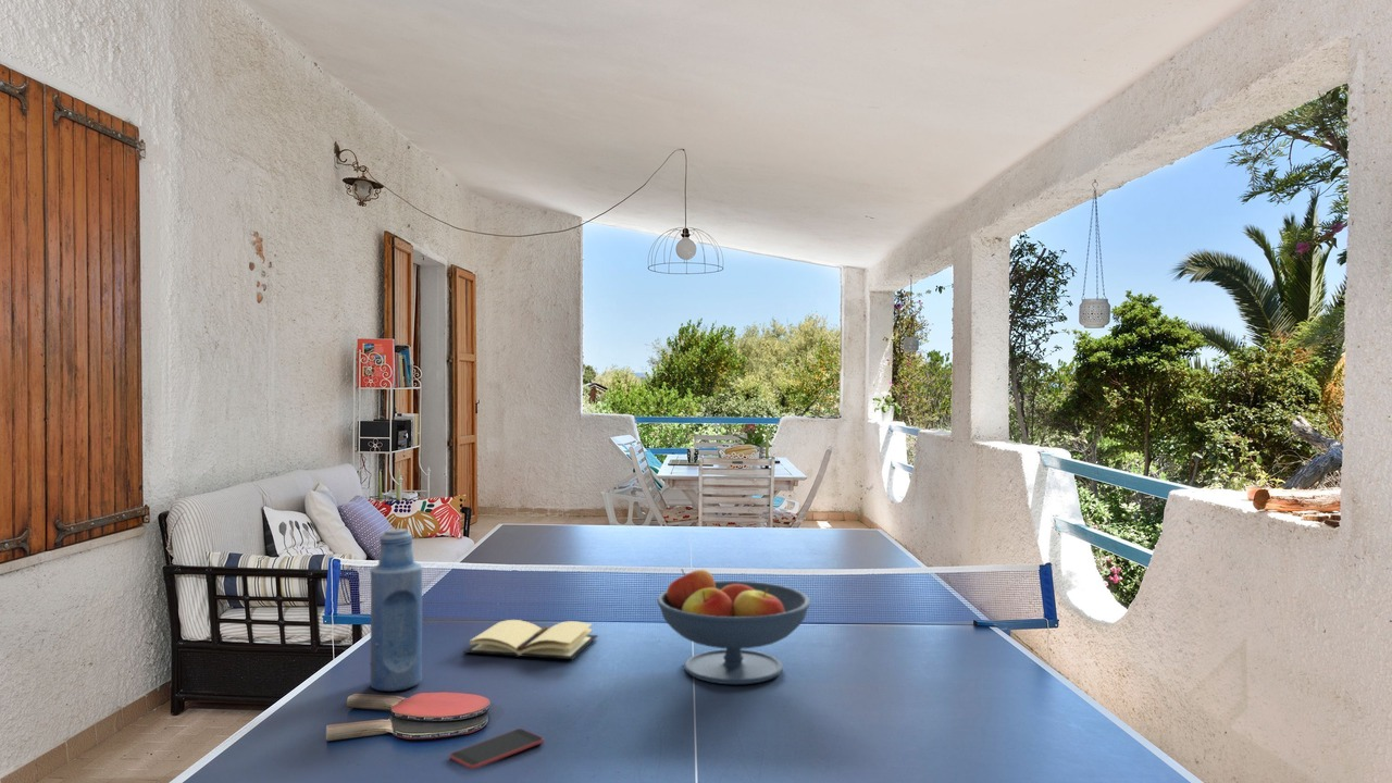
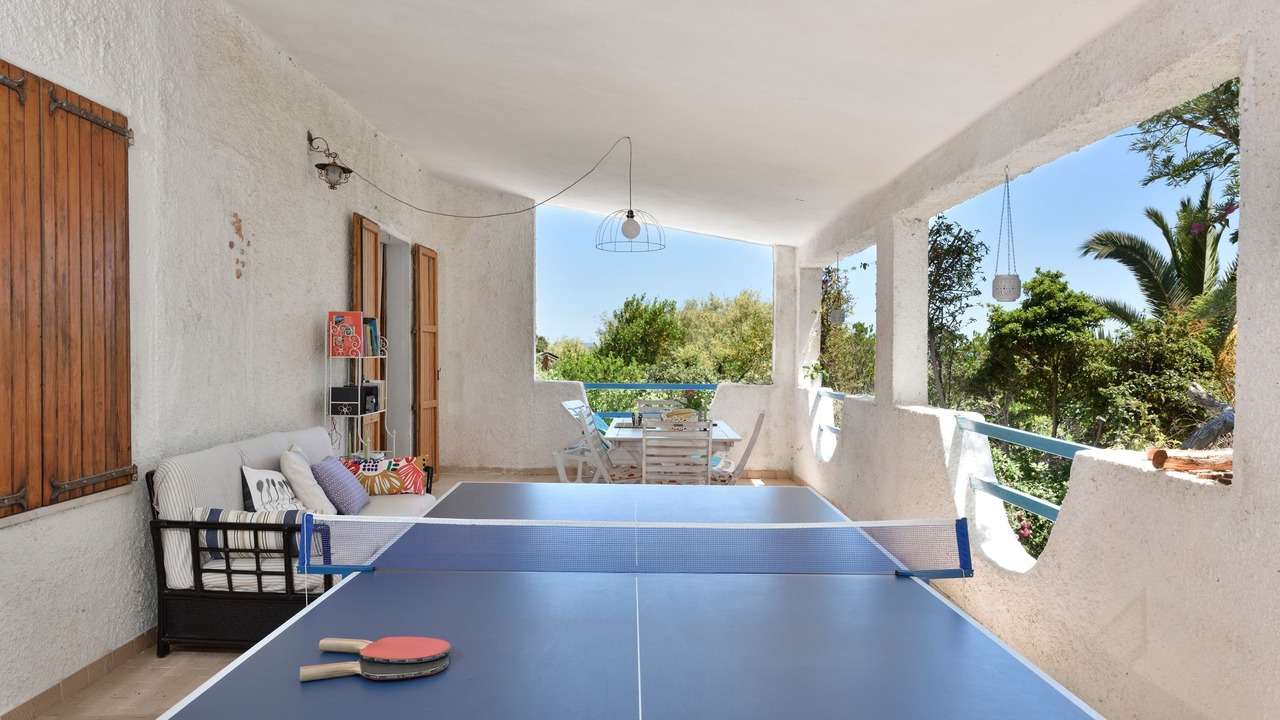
- book (533, 636)
- fruit bowl (733, 620)
- smartphone (497, 747)
- bottle (396, 606)
